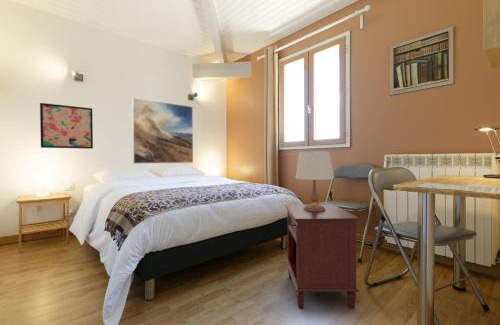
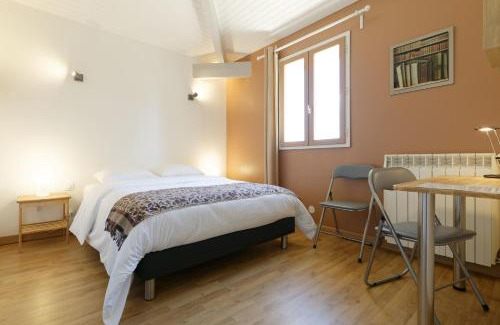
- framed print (165, 133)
- table lamp (314, 180)
- nightstand (317, 250)
- wall art (67, 127)
